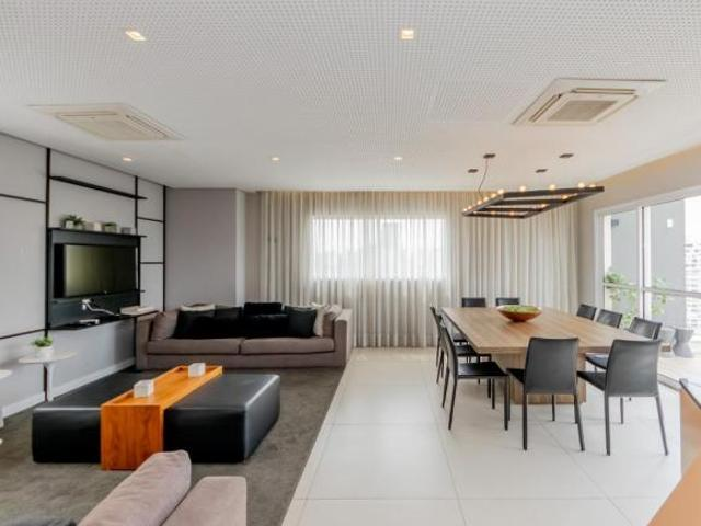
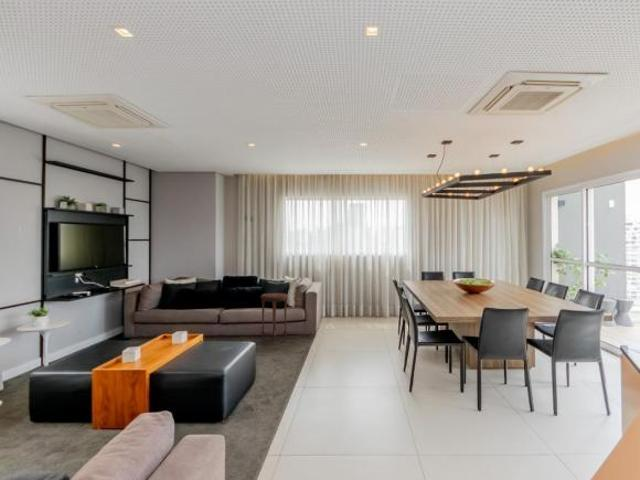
+ side table (274, 317)
